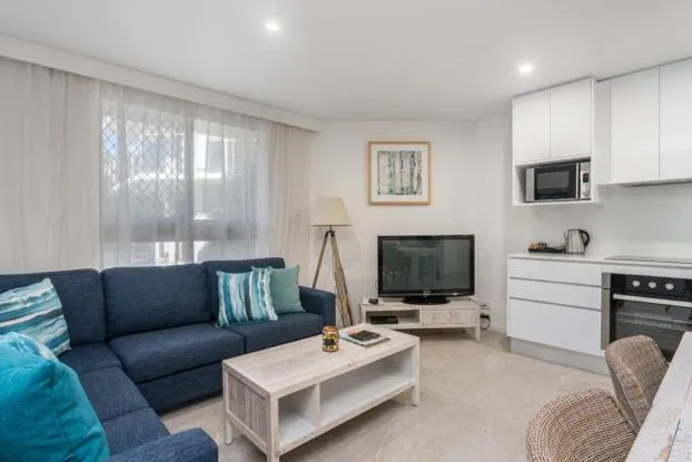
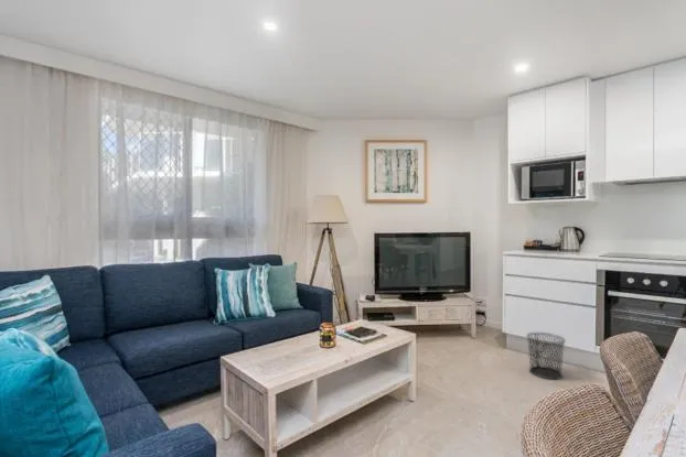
+ waste bin (545, 355)
